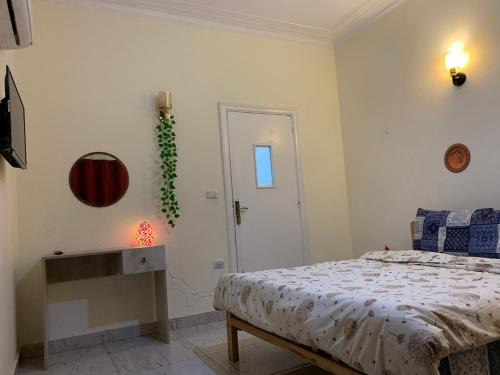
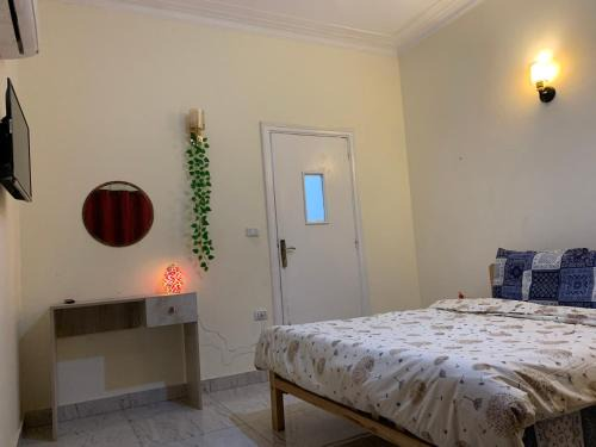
- decorative plate (457, 158)
